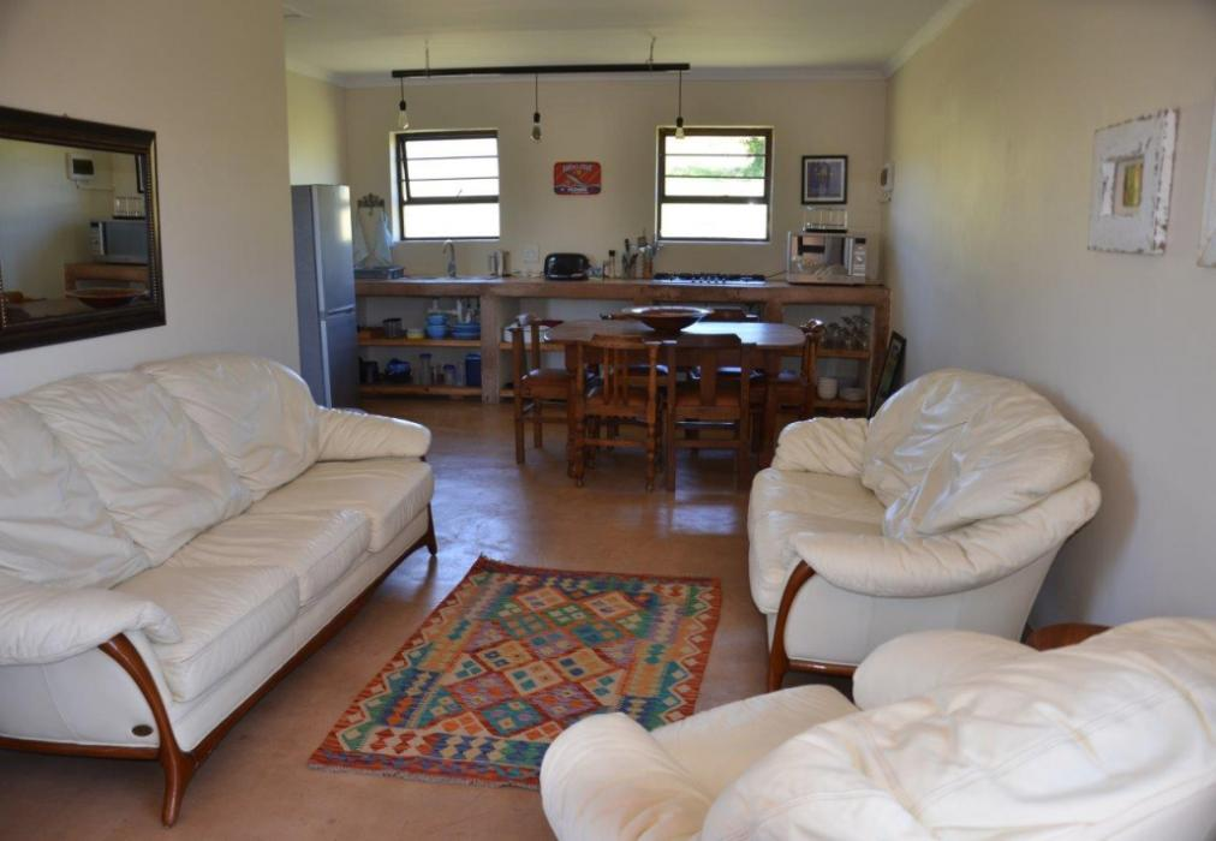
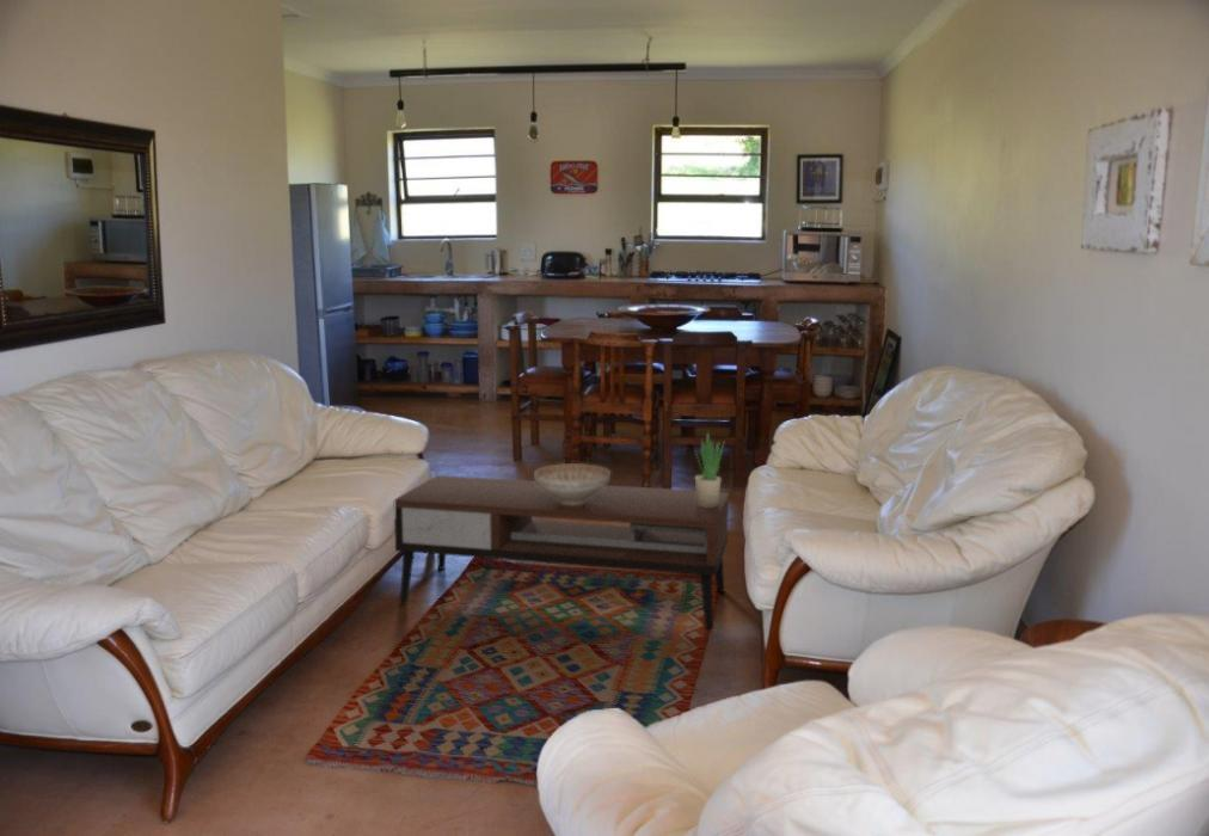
+ potted plant (710, 466)
+ coffee table (564, 546)
+ decorative bowl (572, 486)
